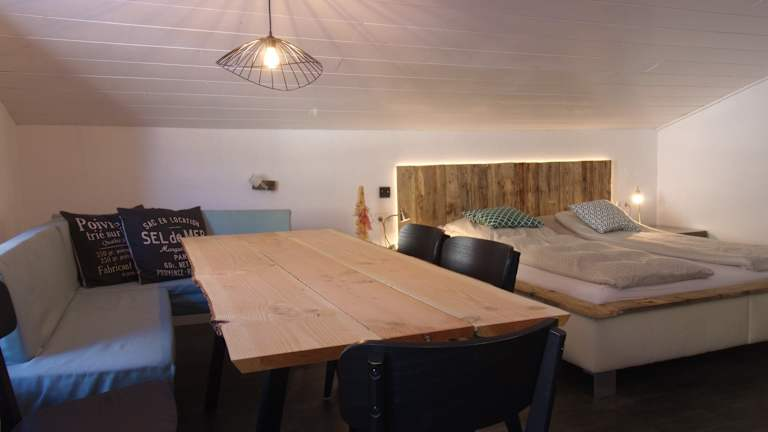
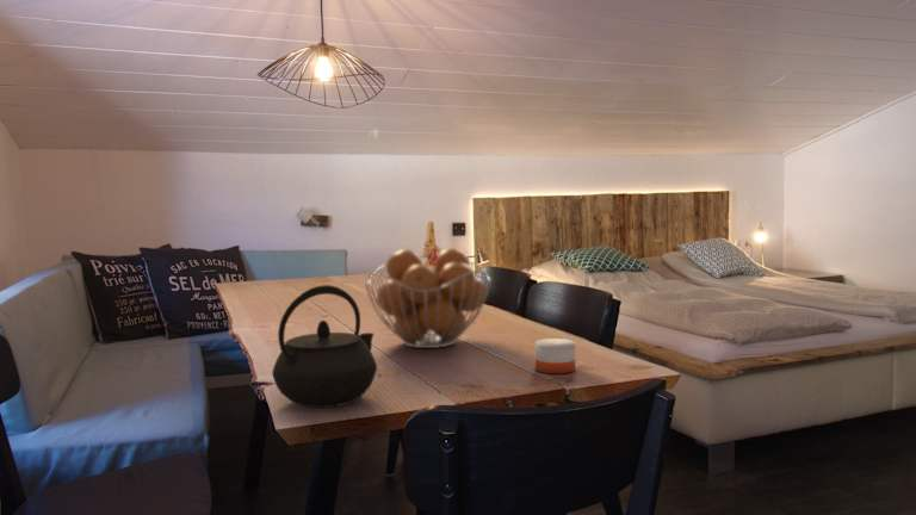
+ candle (555, 341)
+ kettle (329, 341)
+ fruit basket (428, 296)
